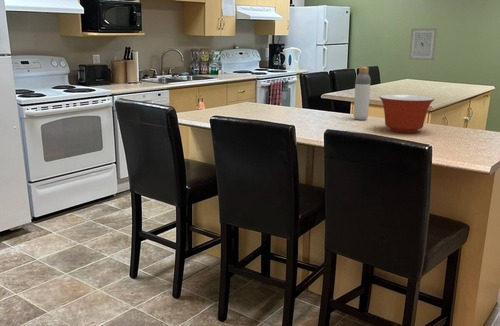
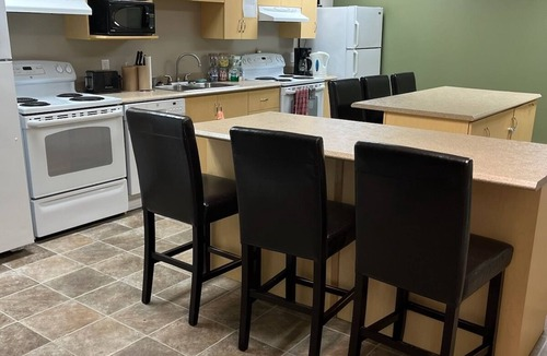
- mixing bowl (404, 114)
- bottle (362, 93)
- wall art (422, 44)
